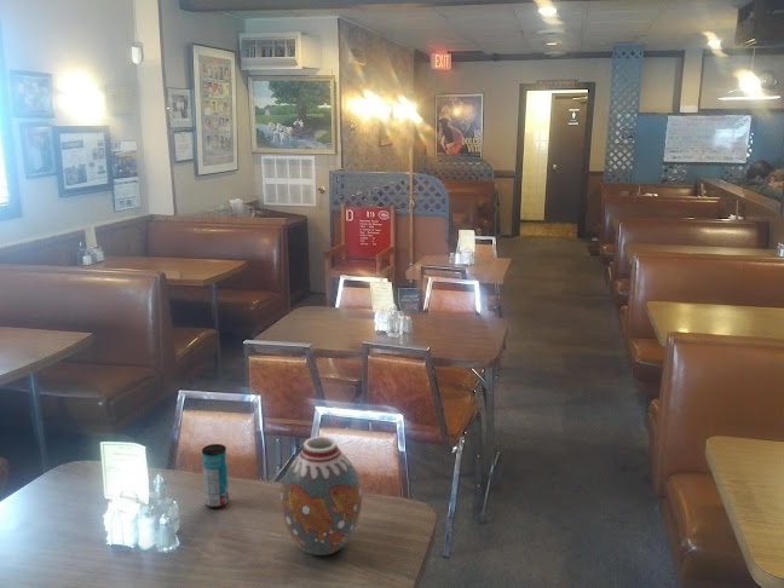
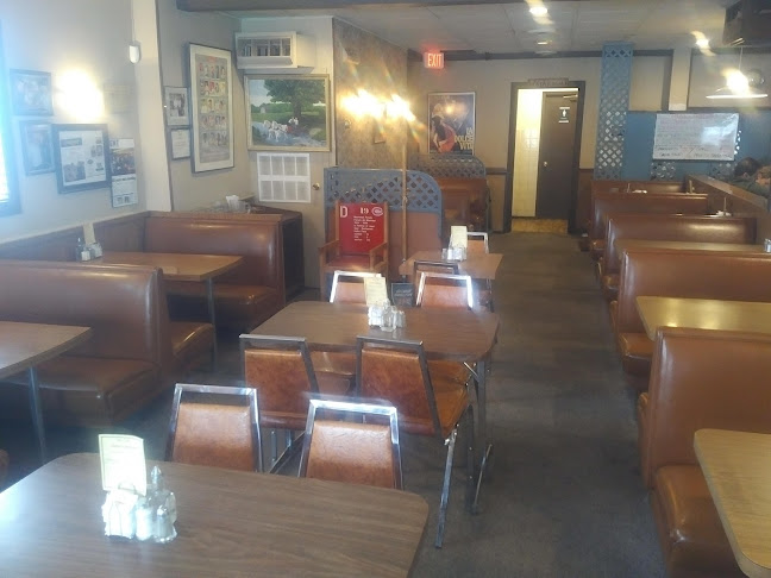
- beverage can (215, 475)
- vase (321, 494)
